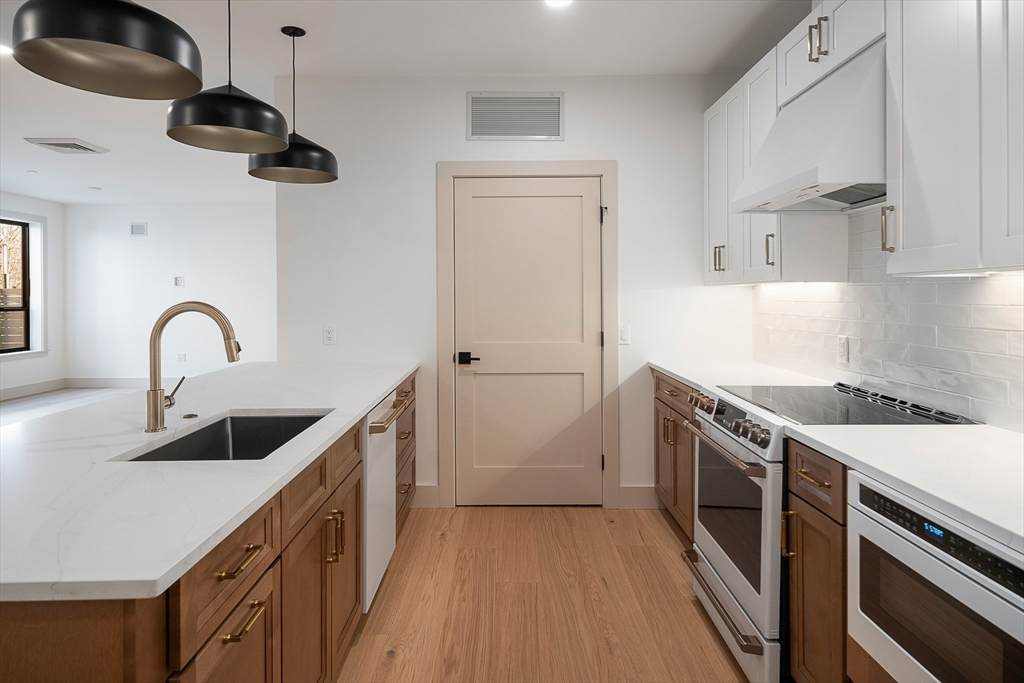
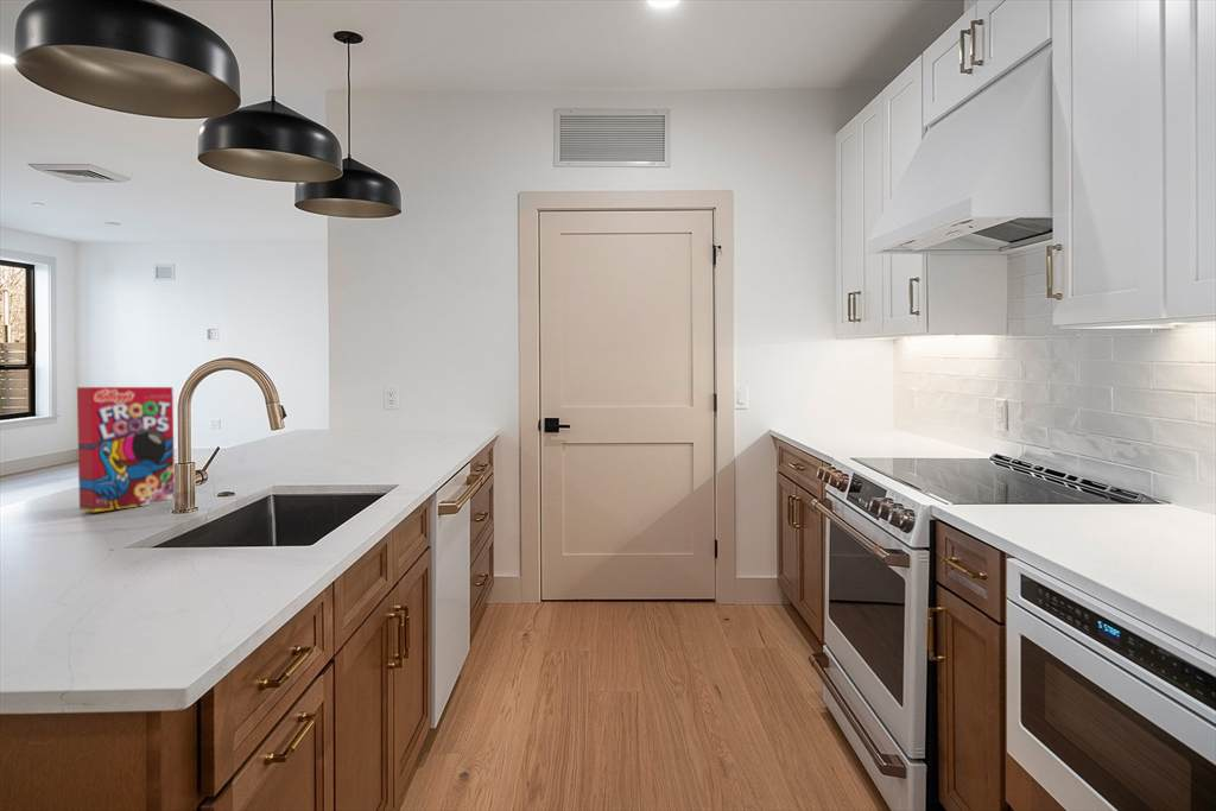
+ cereal box (127, 446)
